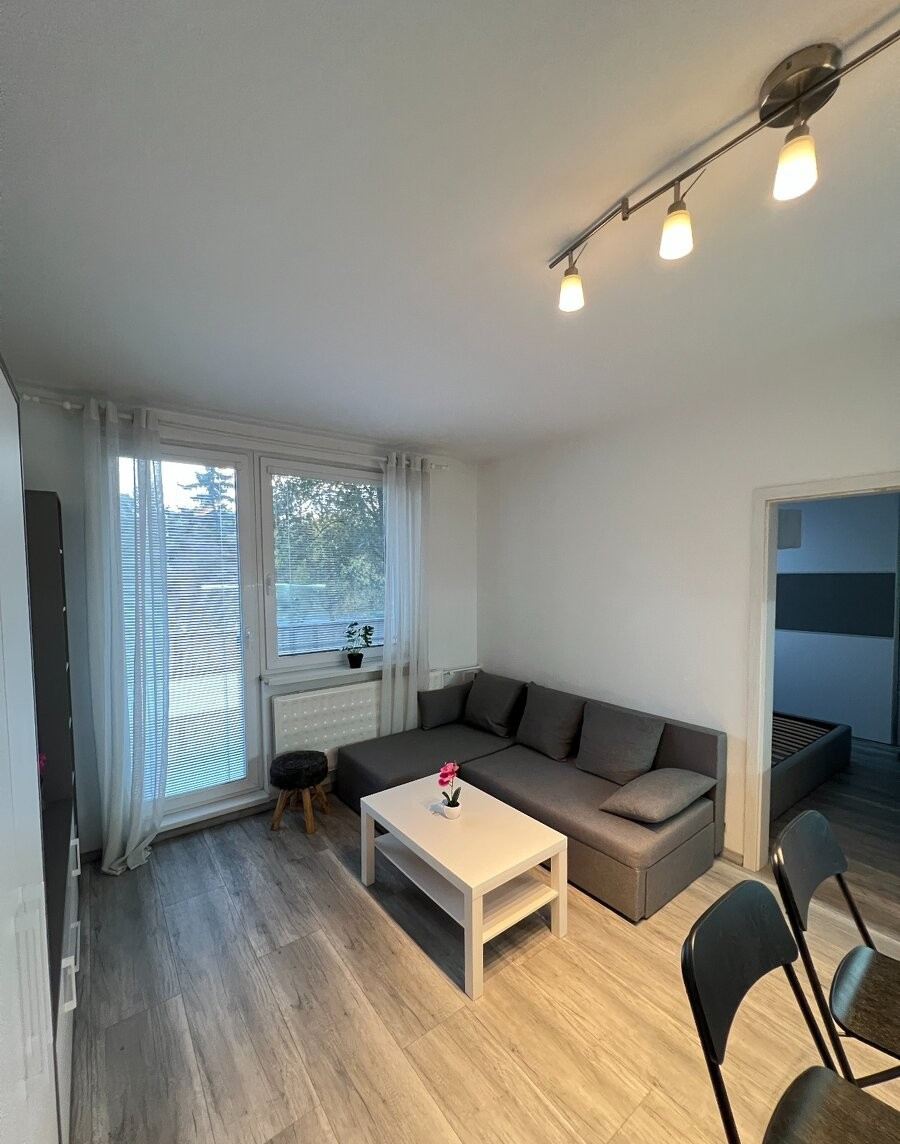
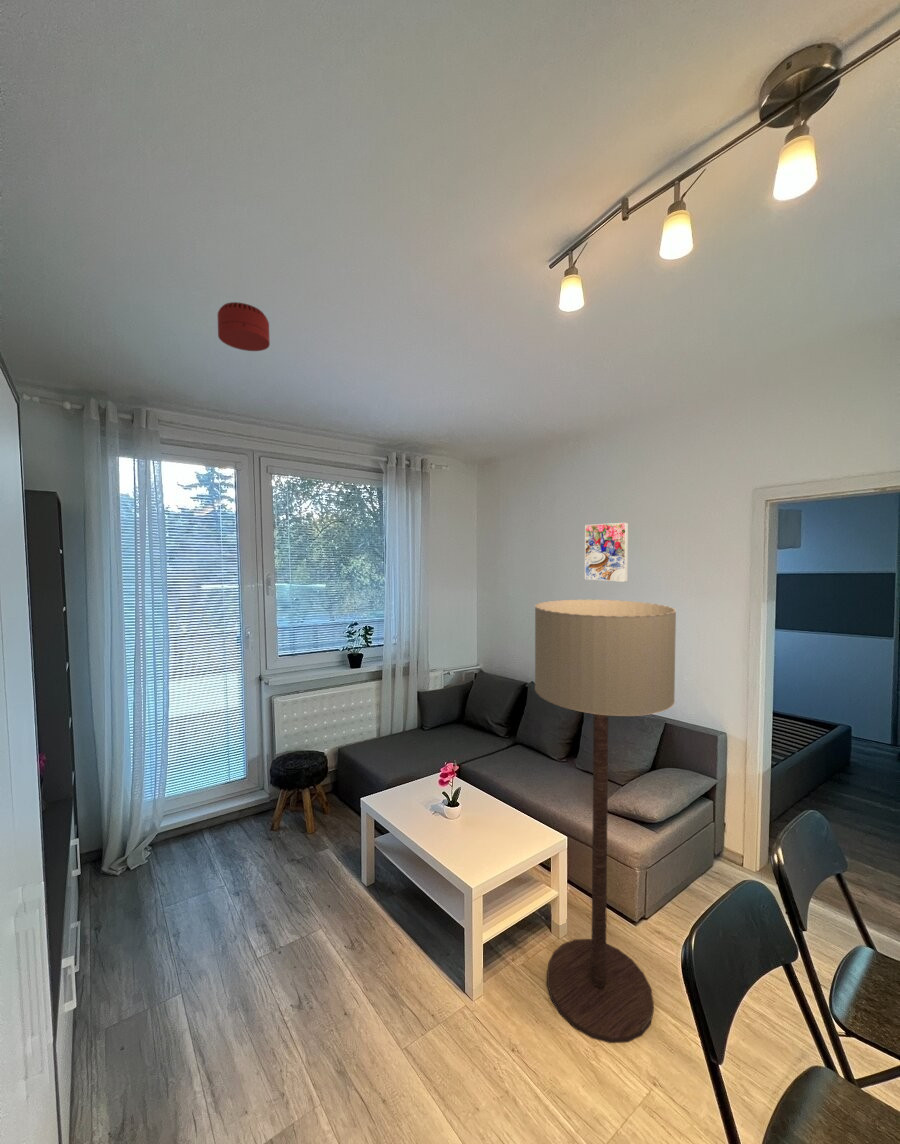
+ floor lamp (600, 802)
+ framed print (605, 552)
+ smoke detector (244, 326)
